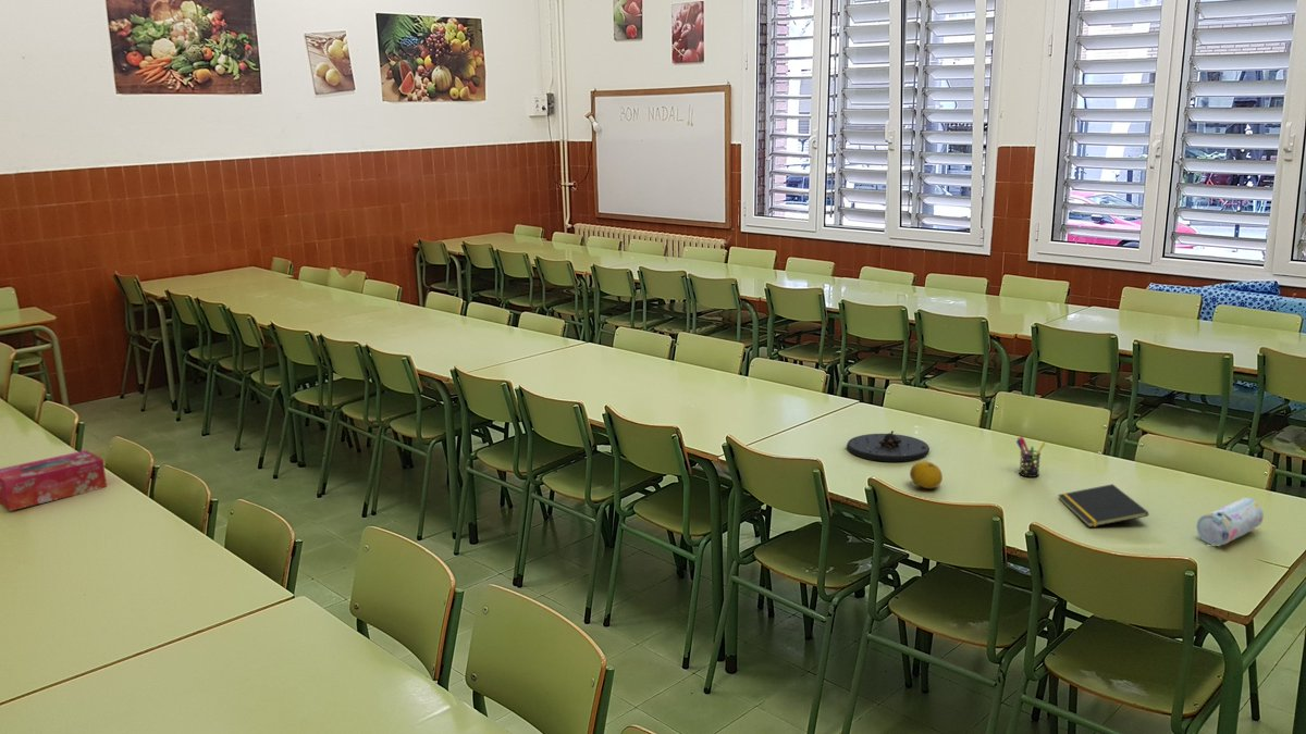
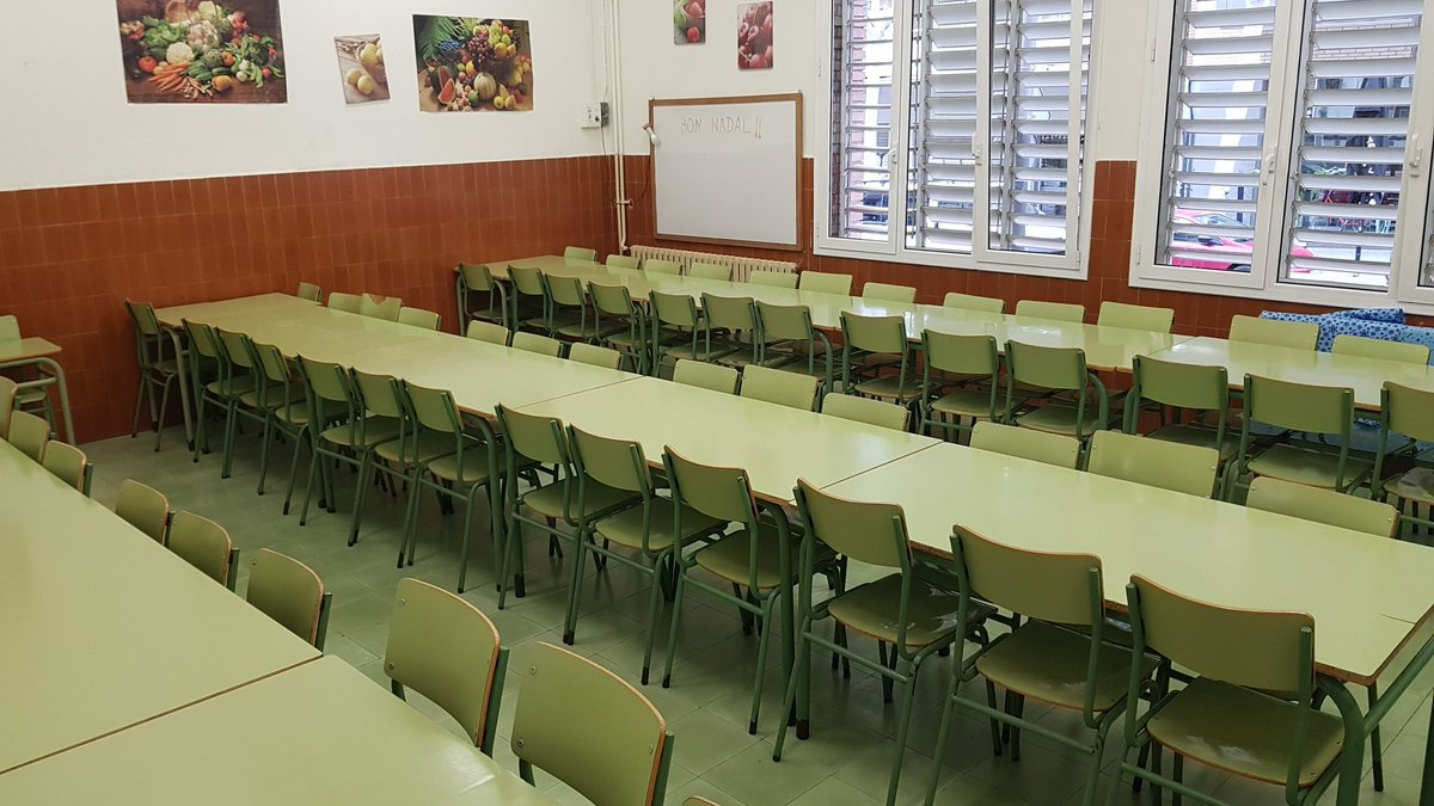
- pencil case (1230, 520)
- fruit (926, 474)
- notepad (1101, 505)
- pen holder (1028, 456)
- plate (887, 441)
- tissue box (49, 478)
